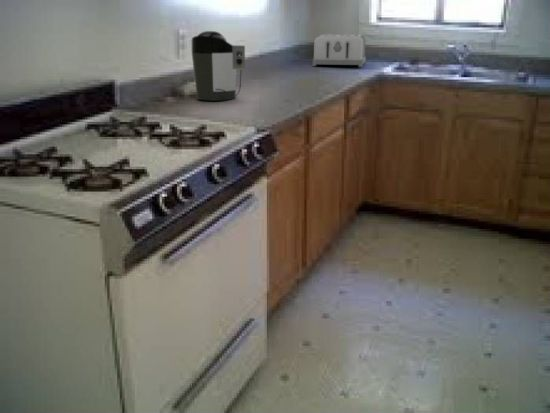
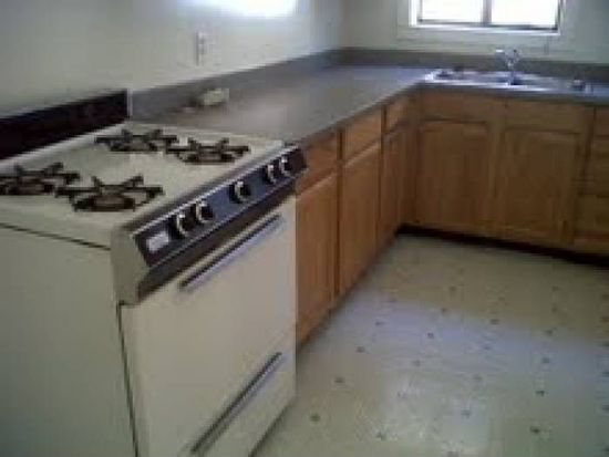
- coffee maker (224, 65)
- toaster (340, 49)
